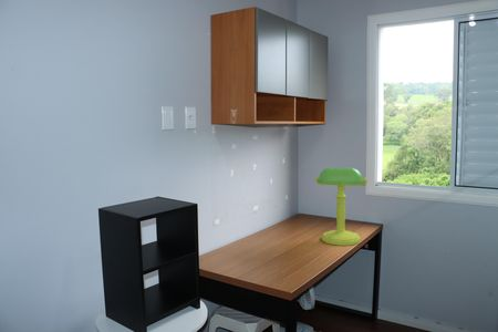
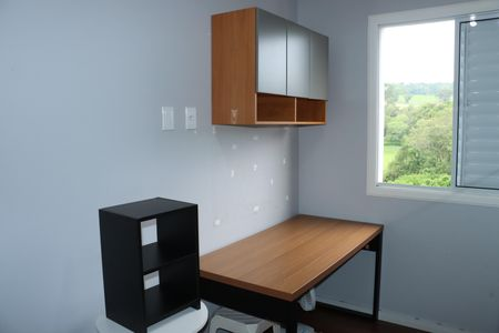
- desk lamp (340, 205)
